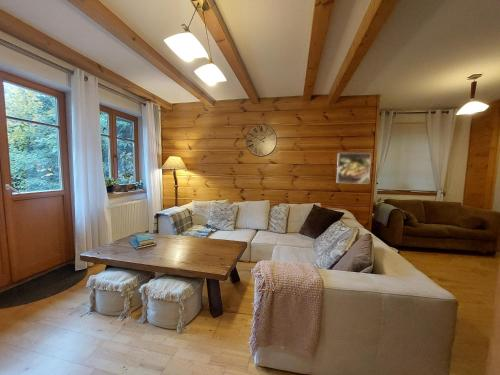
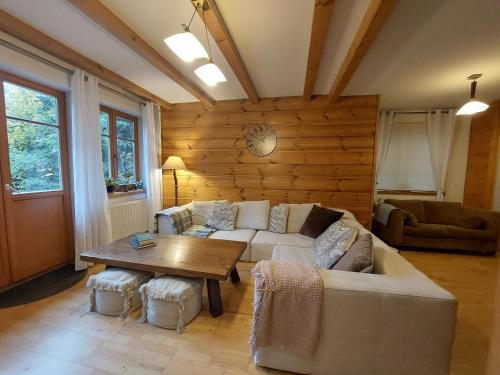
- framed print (353, 168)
